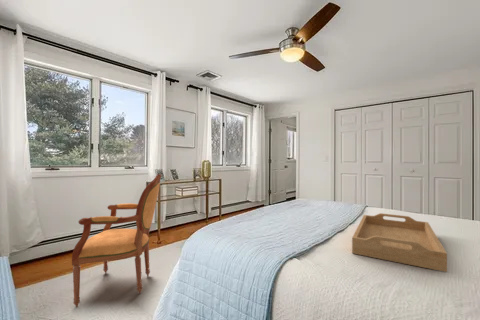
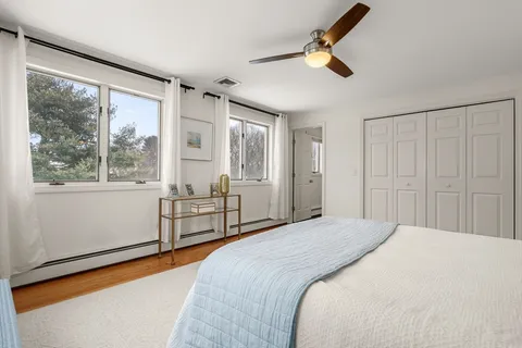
- armchair (123, 229)
- serving tray (394, 233)
